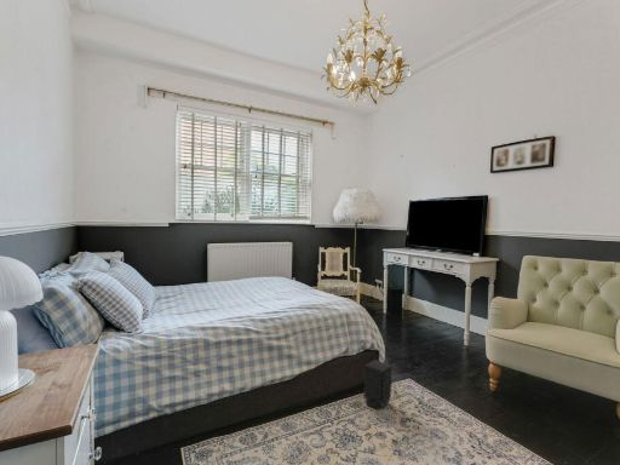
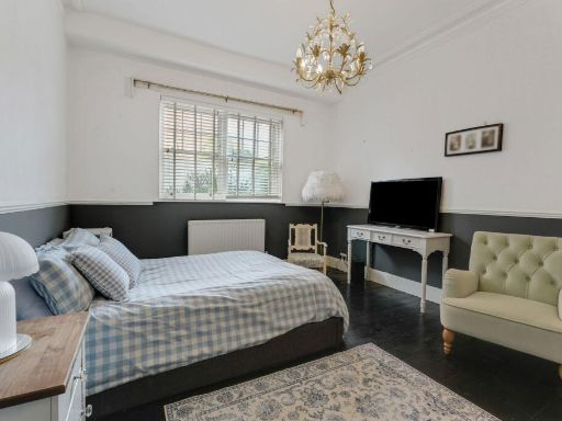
- speaker (378, 384)
